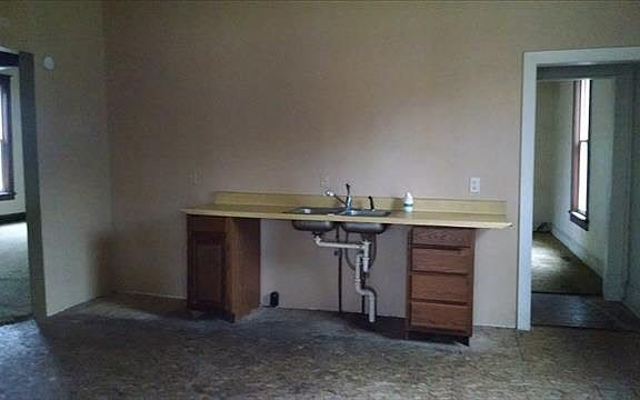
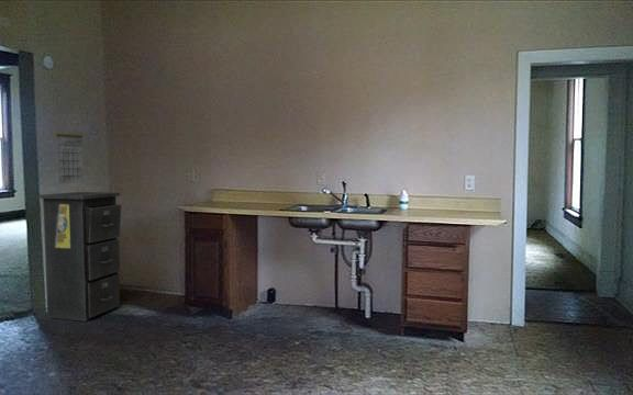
+ calendar (69, 153)
+ filing cabinet (86, 253)
